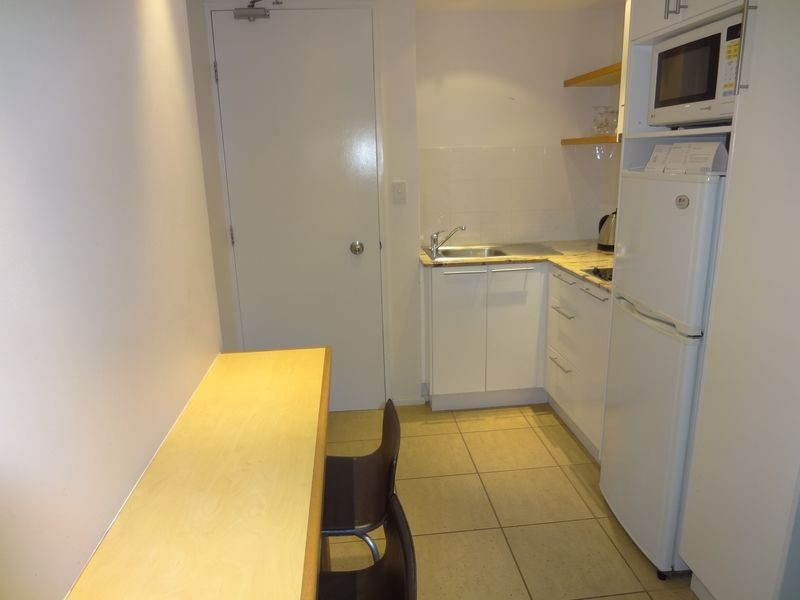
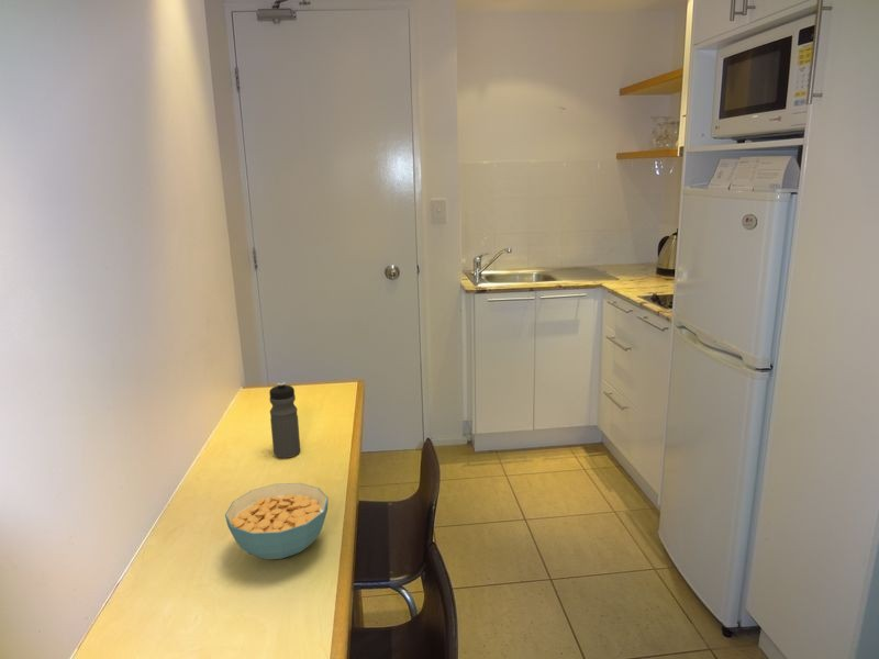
+ cereal bowl (279, 527)
+ water bottle (283, 417)
